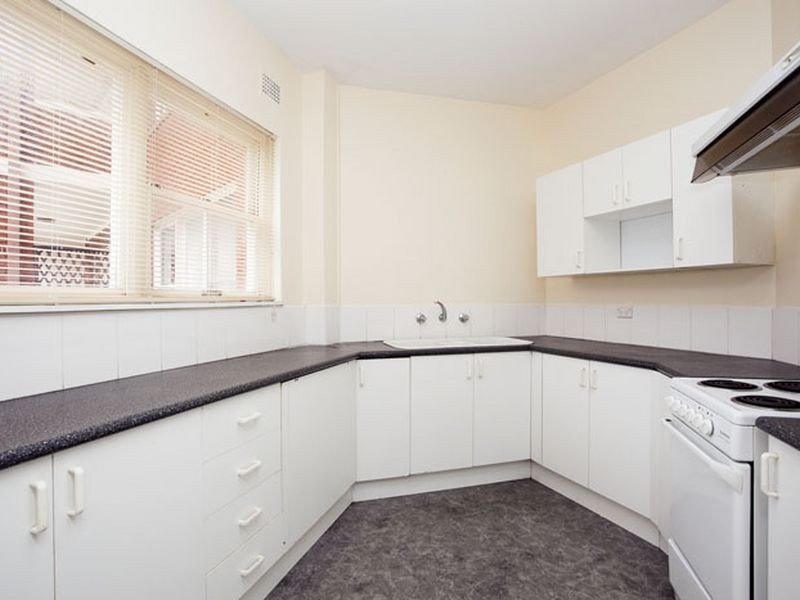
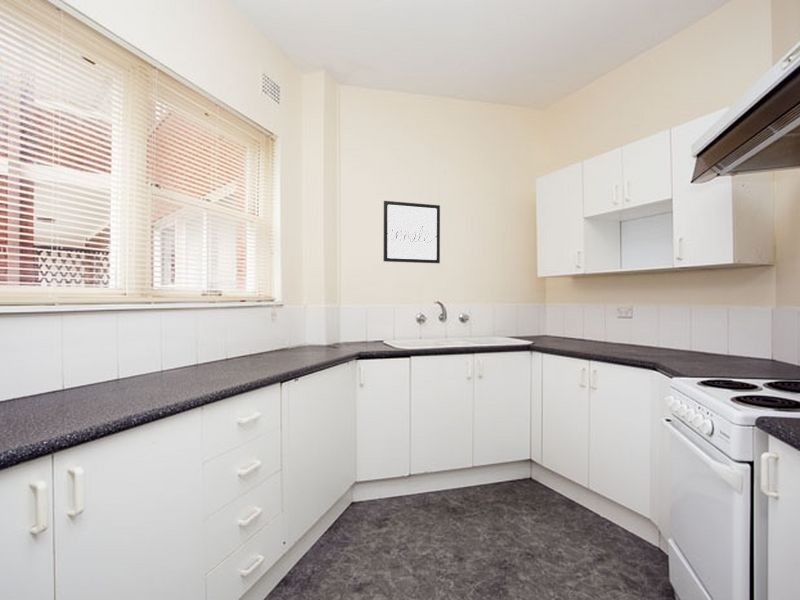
+ wall art (412, 232)
